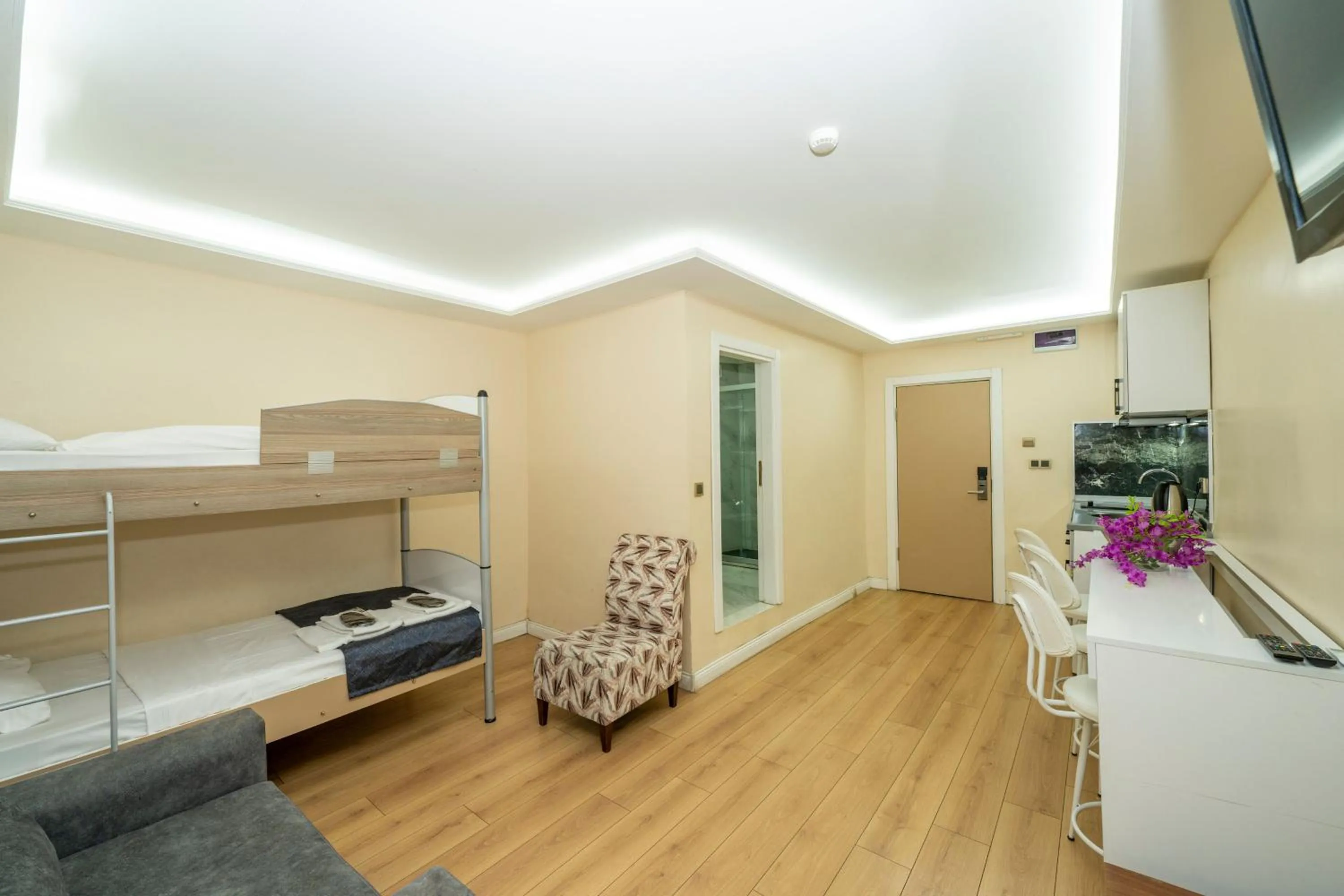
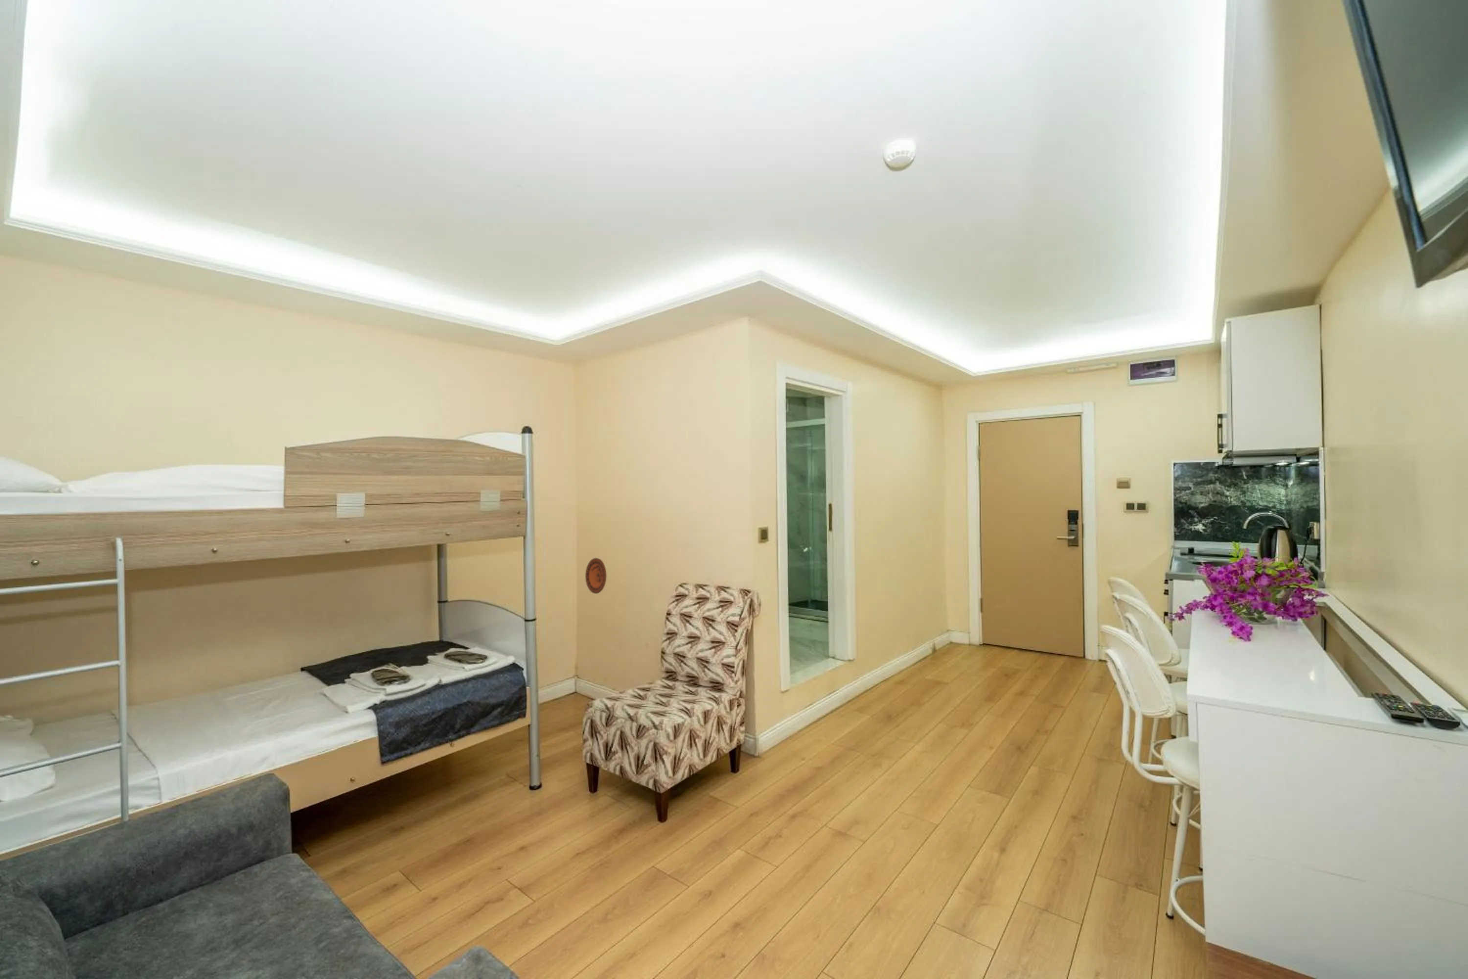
+ decorative plate (596, 576)
